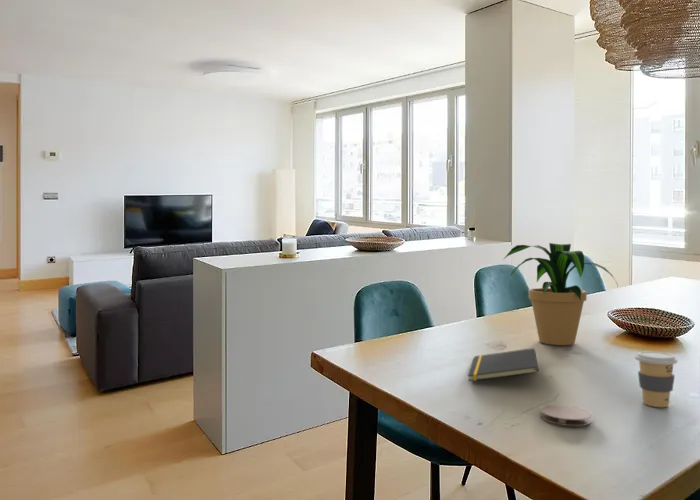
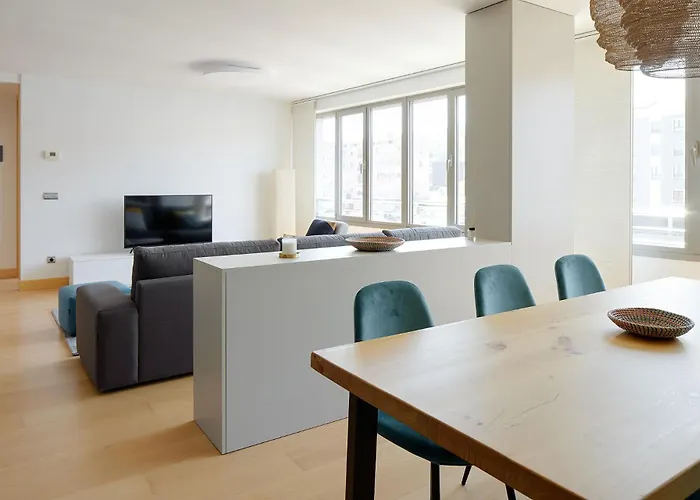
- coaster (565, 414)
- potted plant (556, 292)
- notepad (503, 363)
- coffee cup (655, 379)
